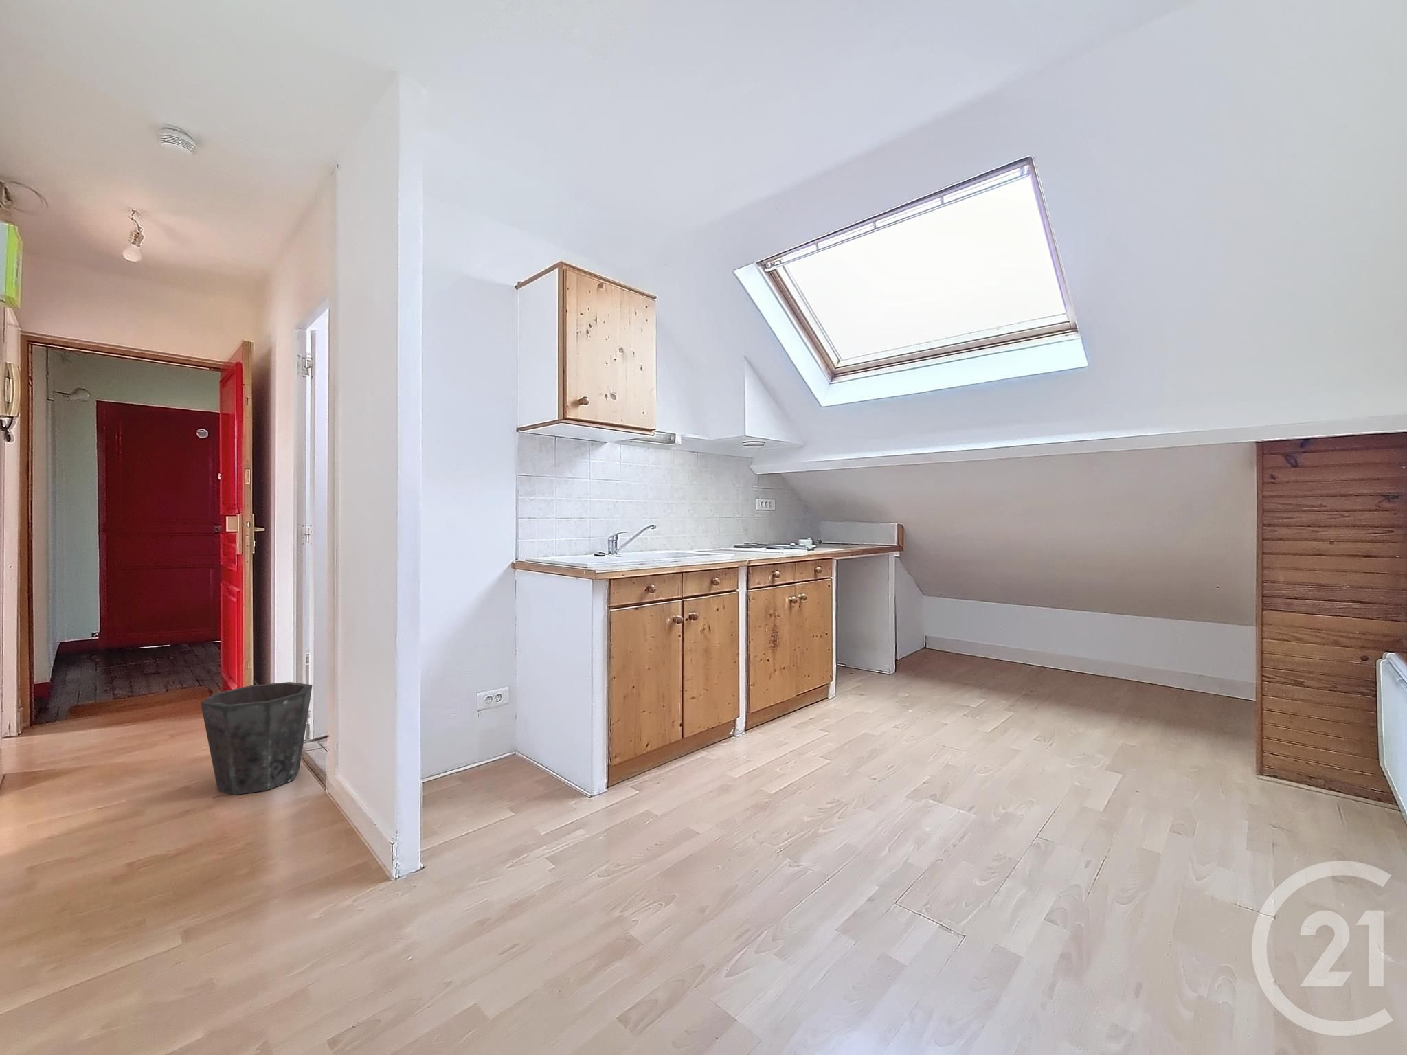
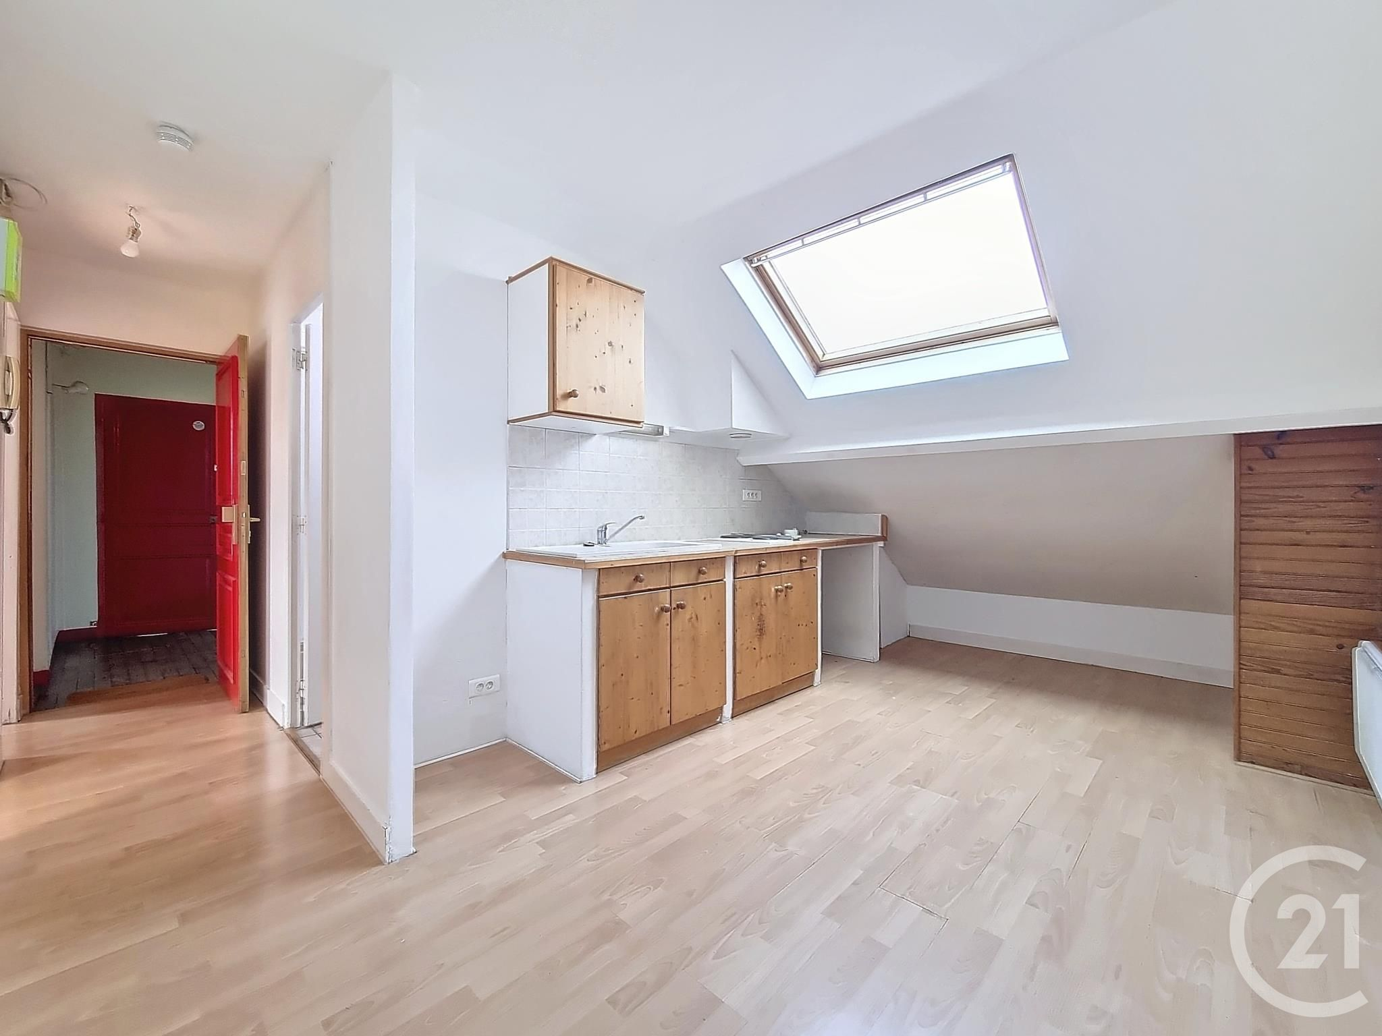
- waste bin (259, 736)
